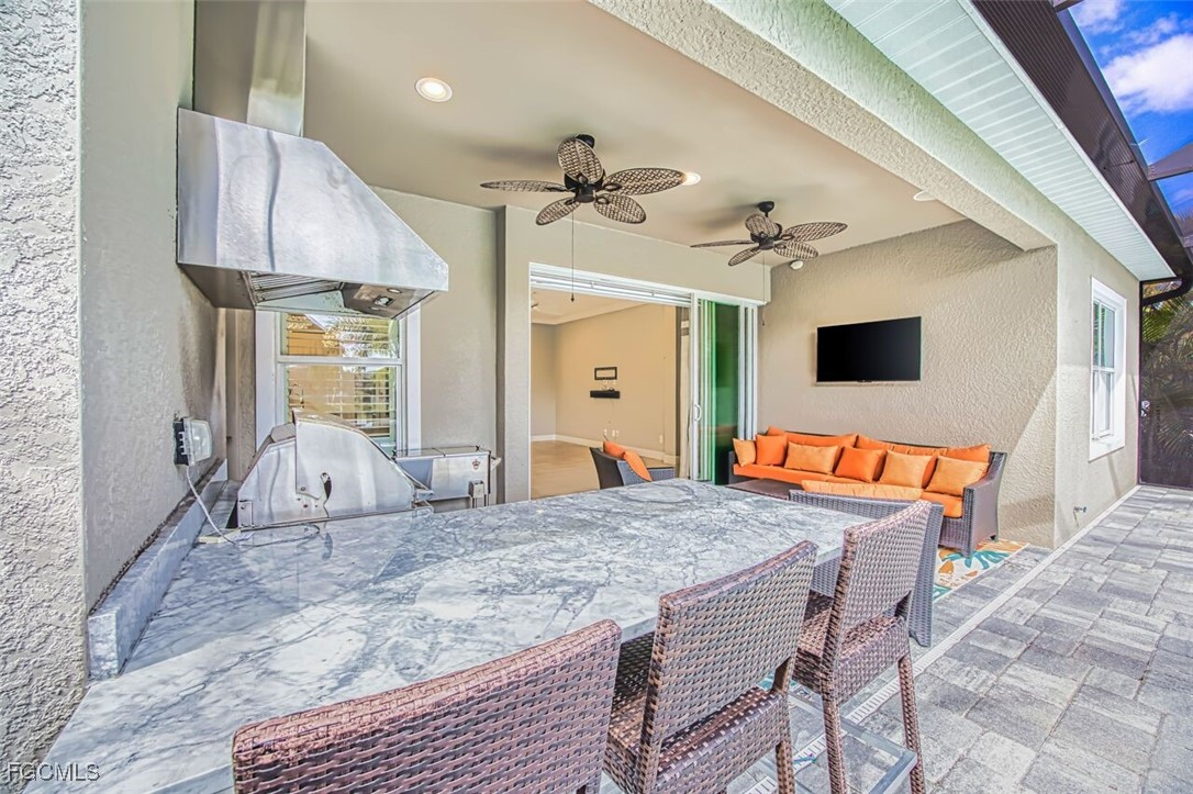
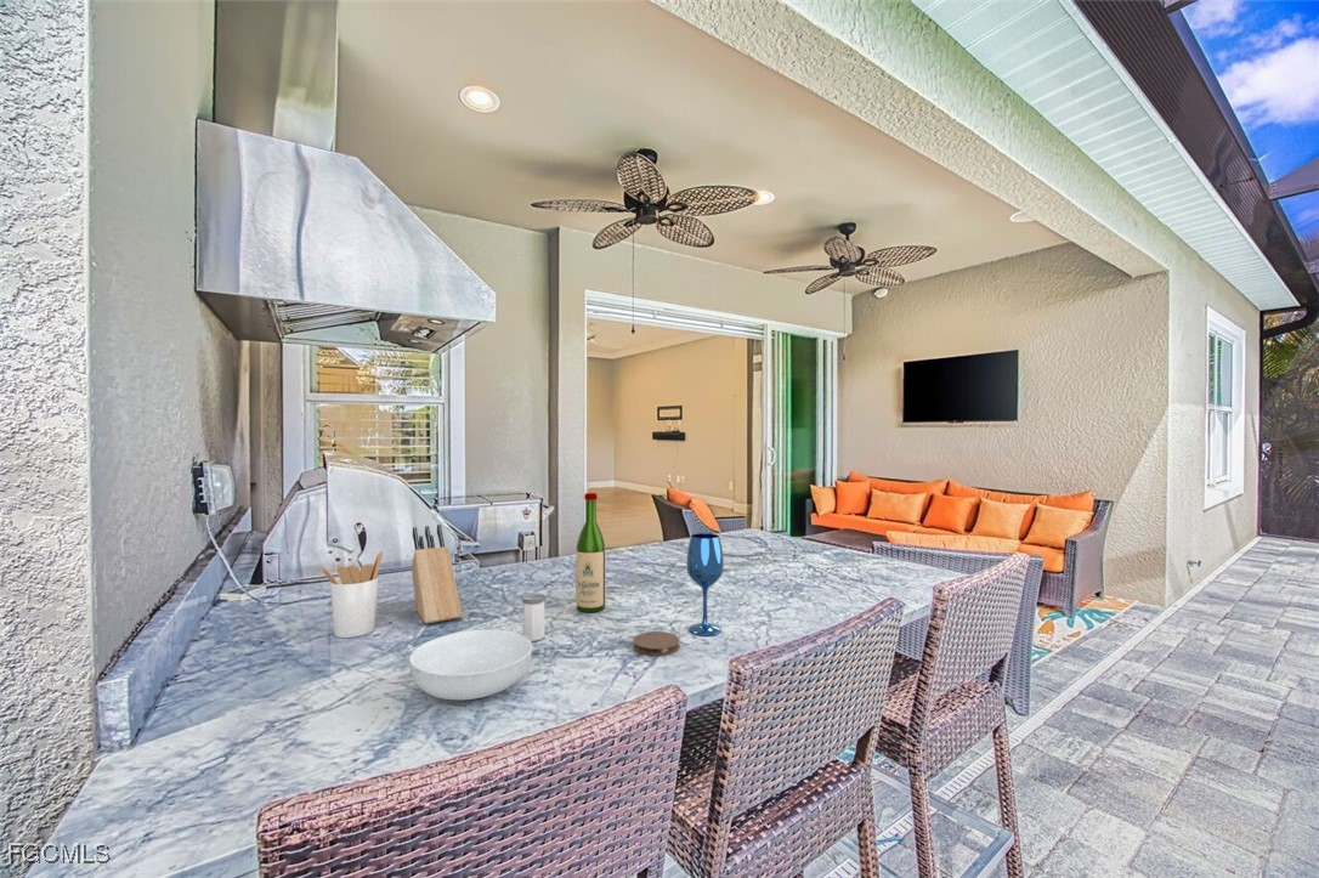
+ utensil holder (355, 594)
+ knife block (434, 568)
+ salt shaker (533, 617)
+ wine bottle (590, 550)
+ wineglass (704, 583)
+ serving bowl (472, 668)
+ coaster (656, 642)
